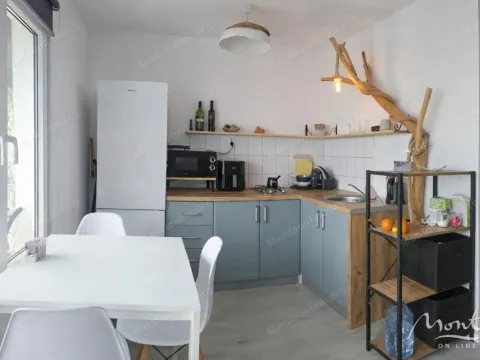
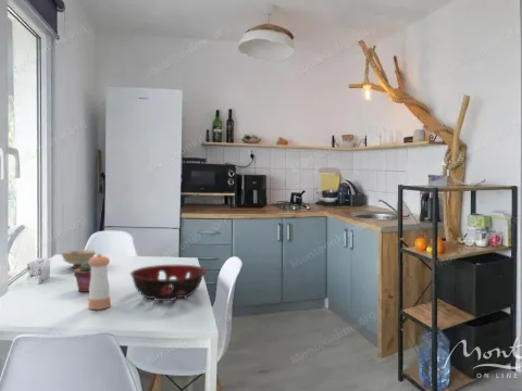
+ pepper shaker (99, 280)
+ bowl (78, 258)
+ decorative bowl (169, 281)
+ potted succulent (86, 275)
